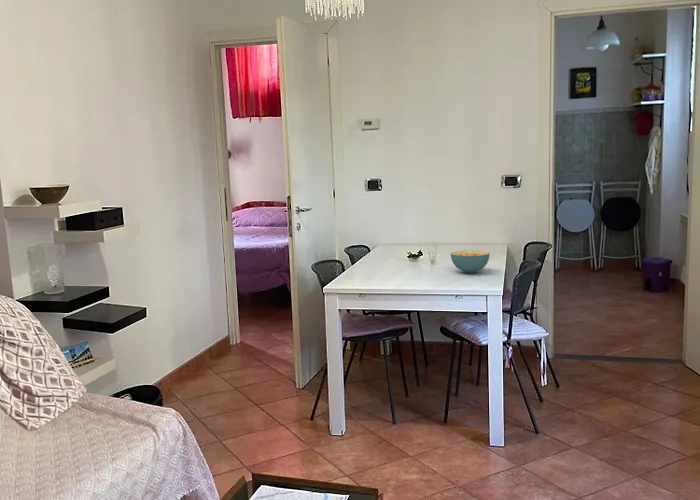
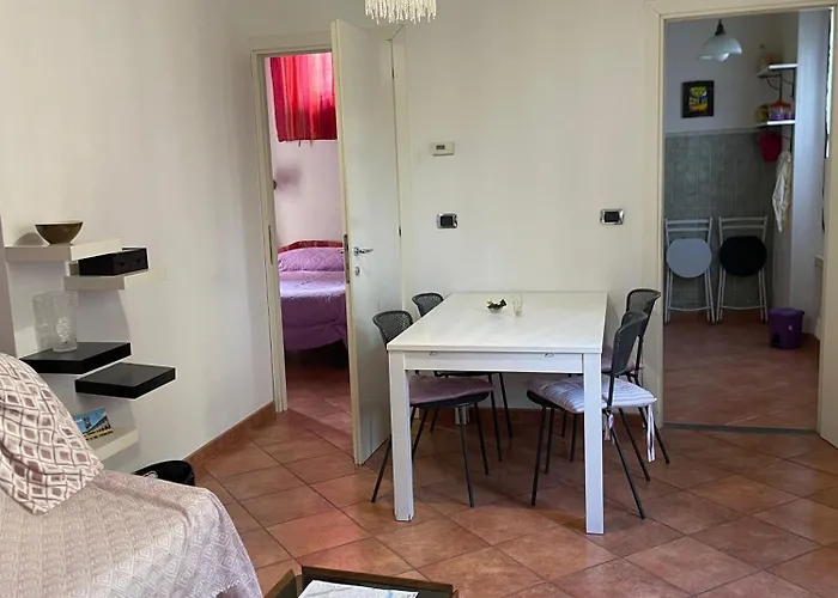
- cereal bowl (470, 262)
